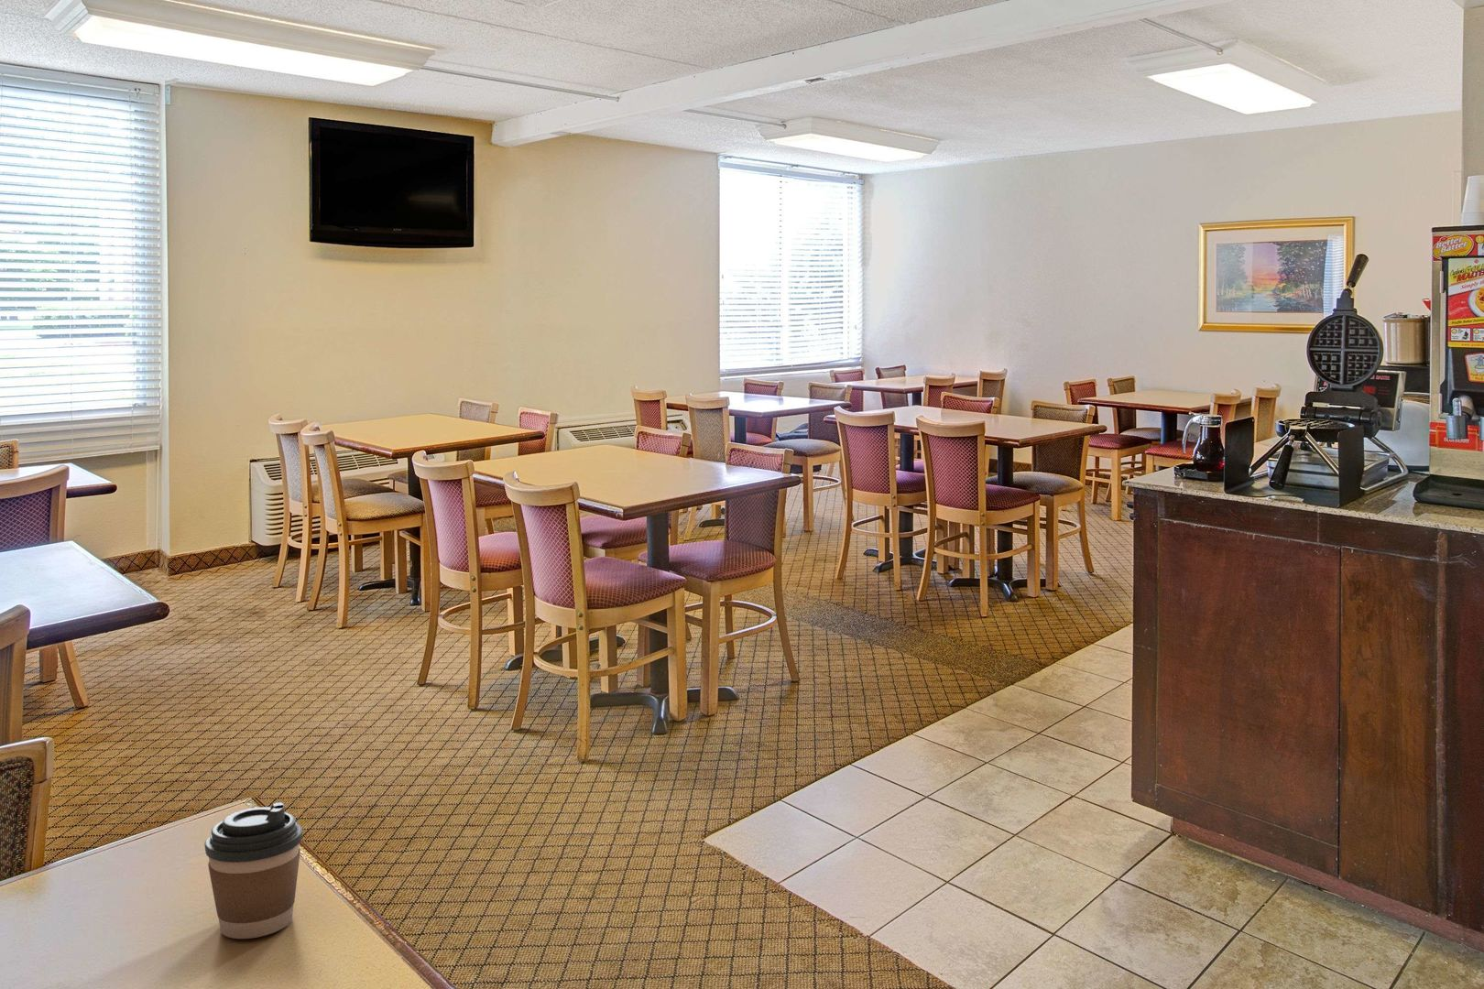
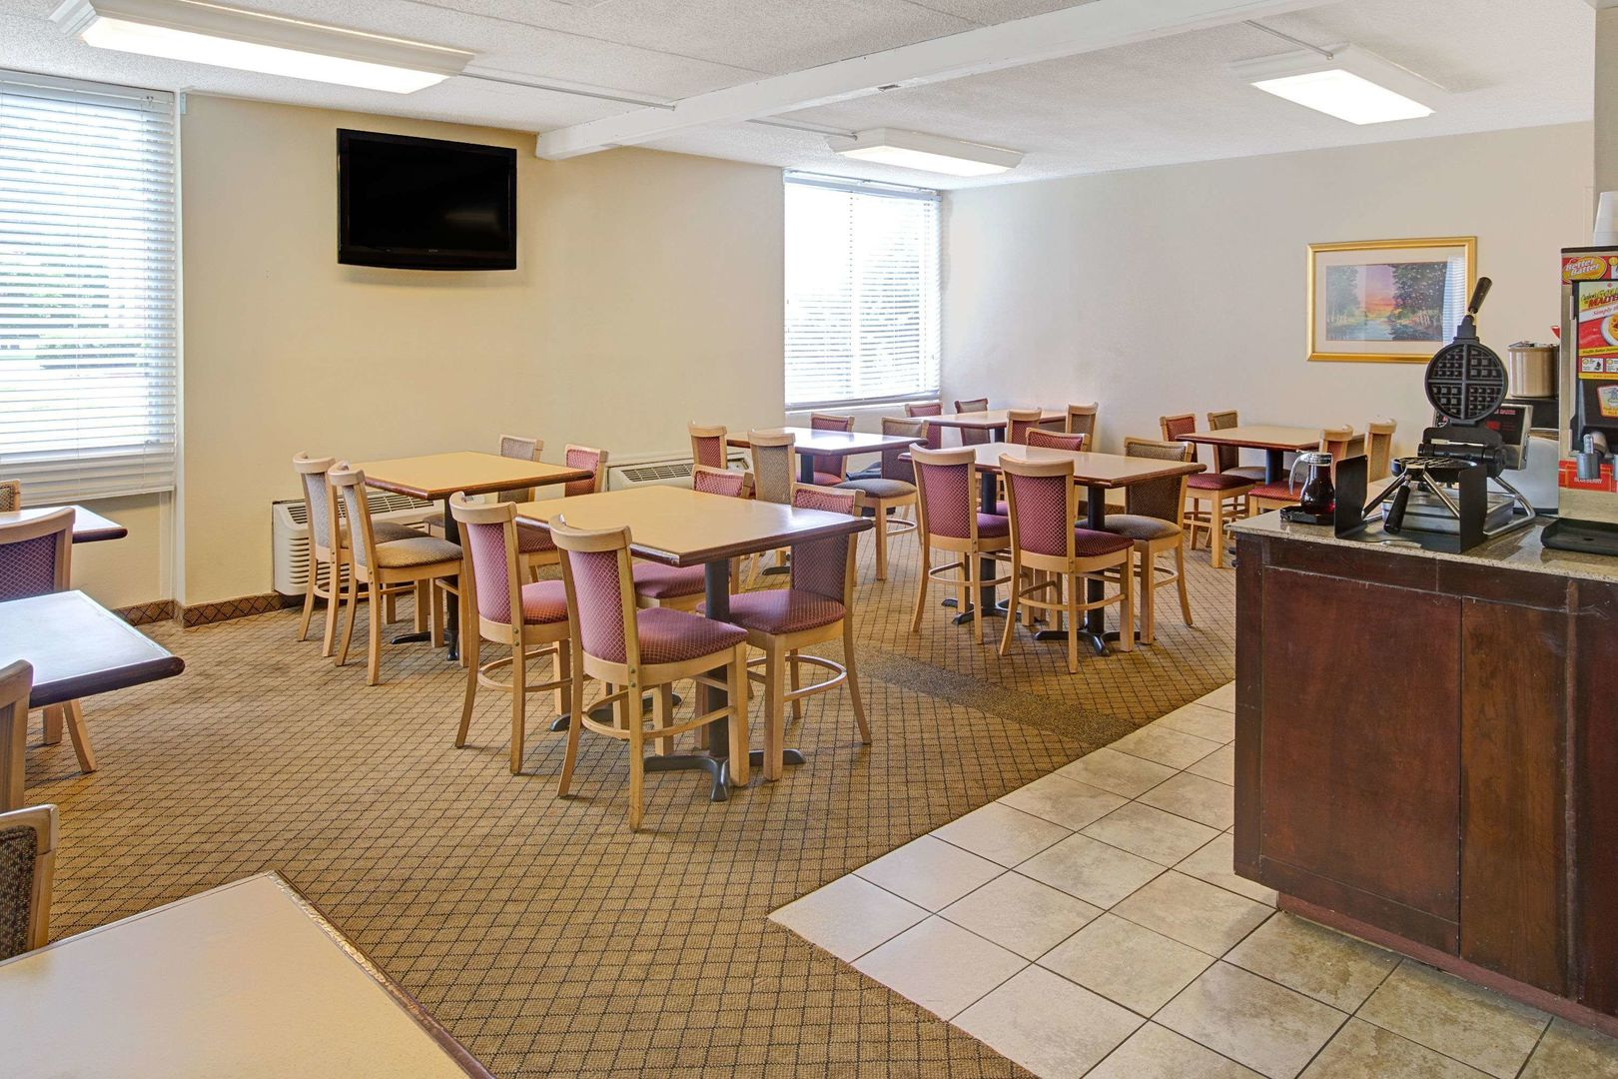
- coffee cup (255, 865)
